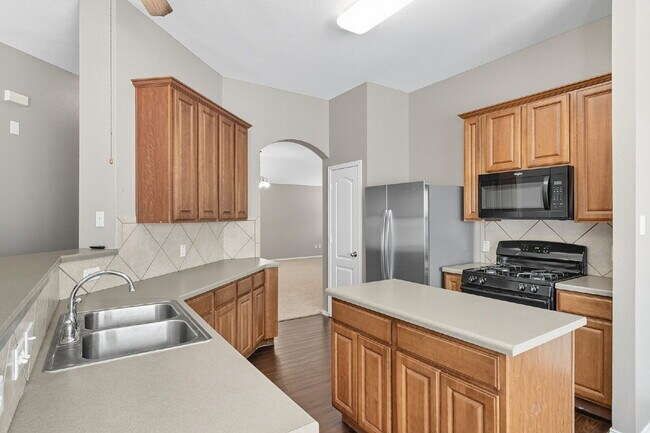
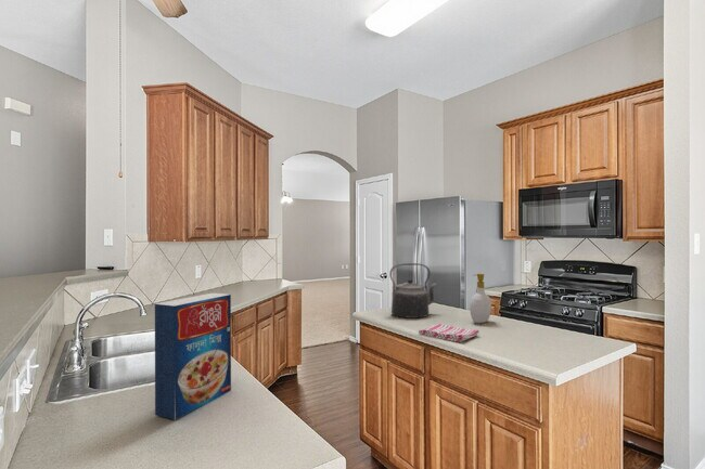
+ soap bottle (479, 297)
+ kettle (413, 288)
+ dish towel (448, 330)
+ cereal box (195, 350)
